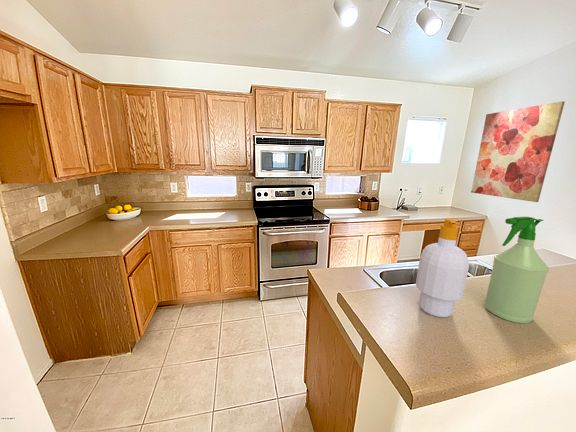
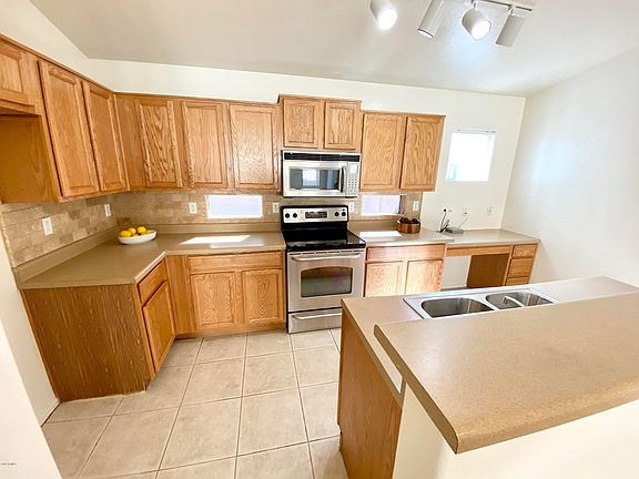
- spray bottle (518, 266)
- soap bottle (442, 266)
- wall art (510, 154)
